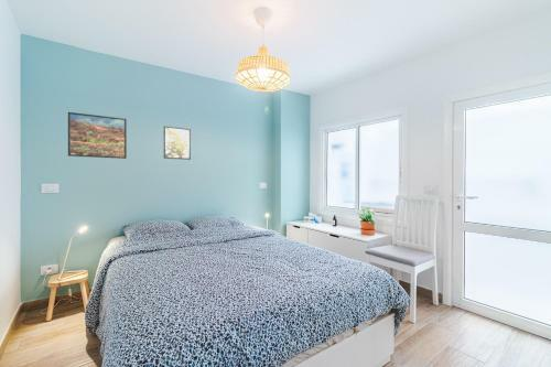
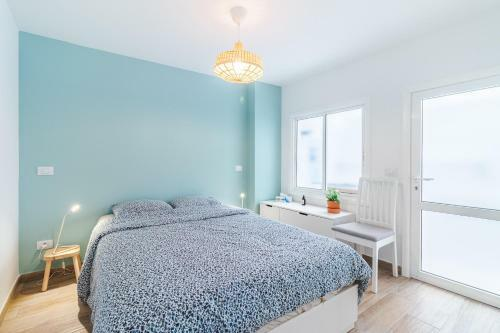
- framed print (177, 143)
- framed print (98, 136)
